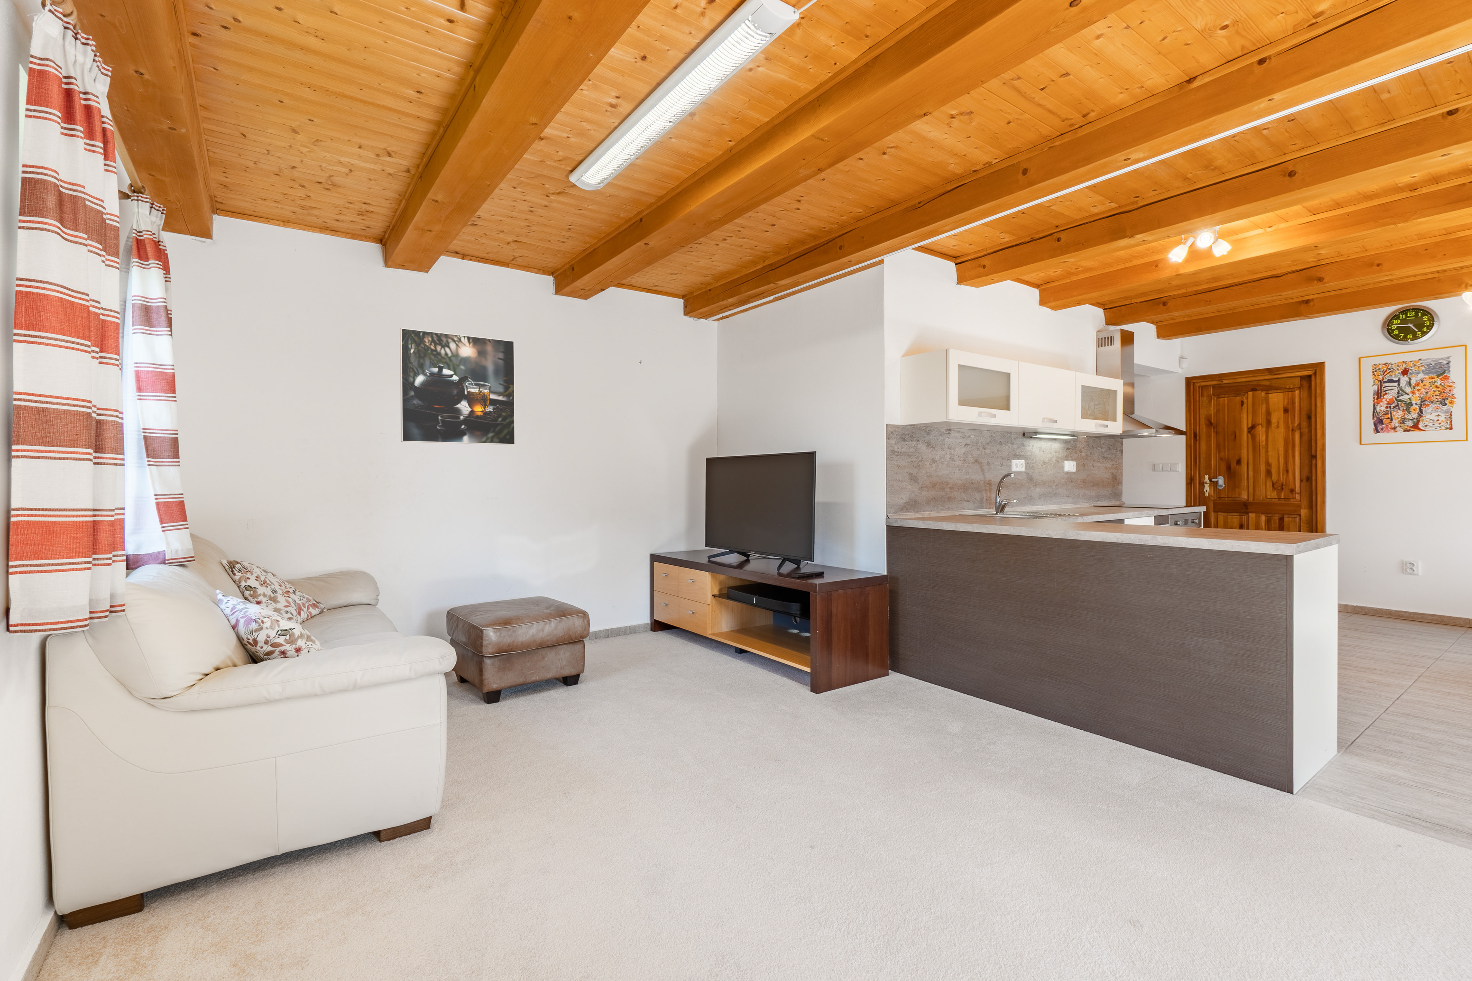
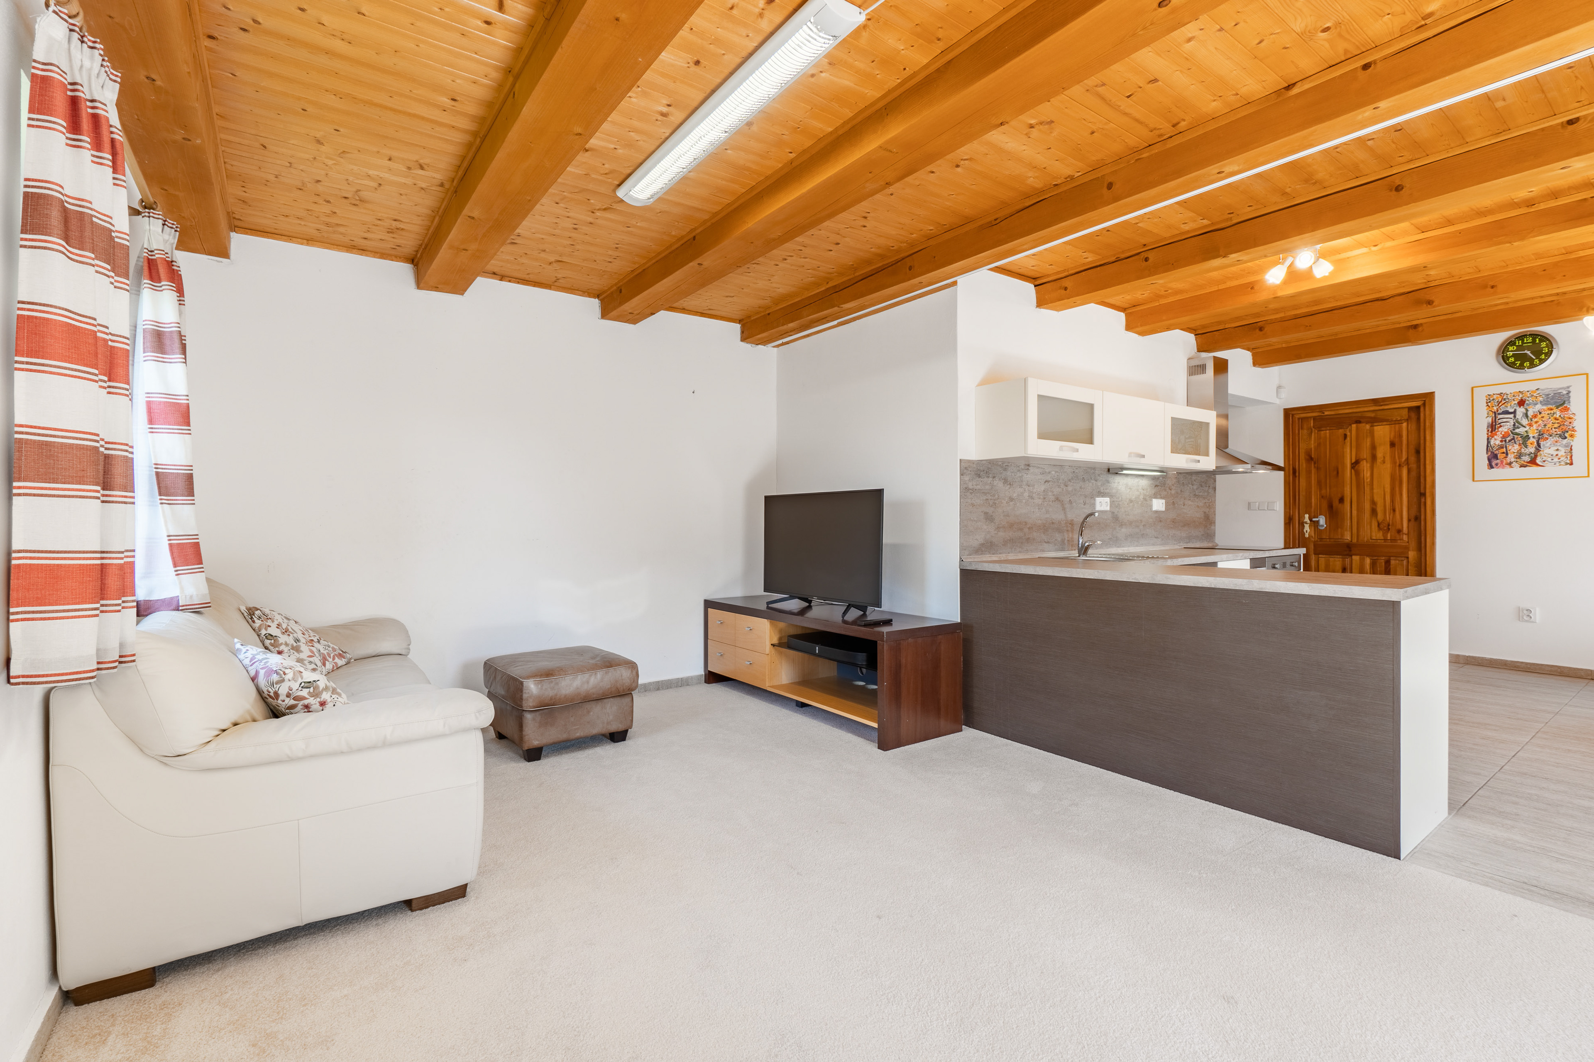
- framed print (460, 389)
